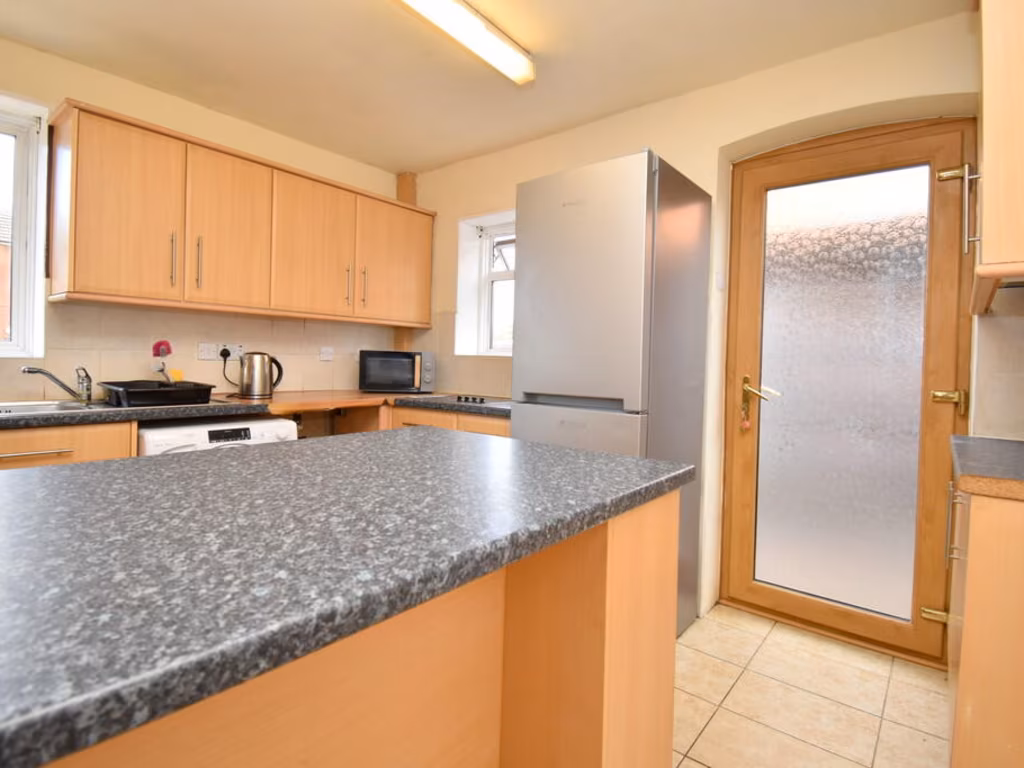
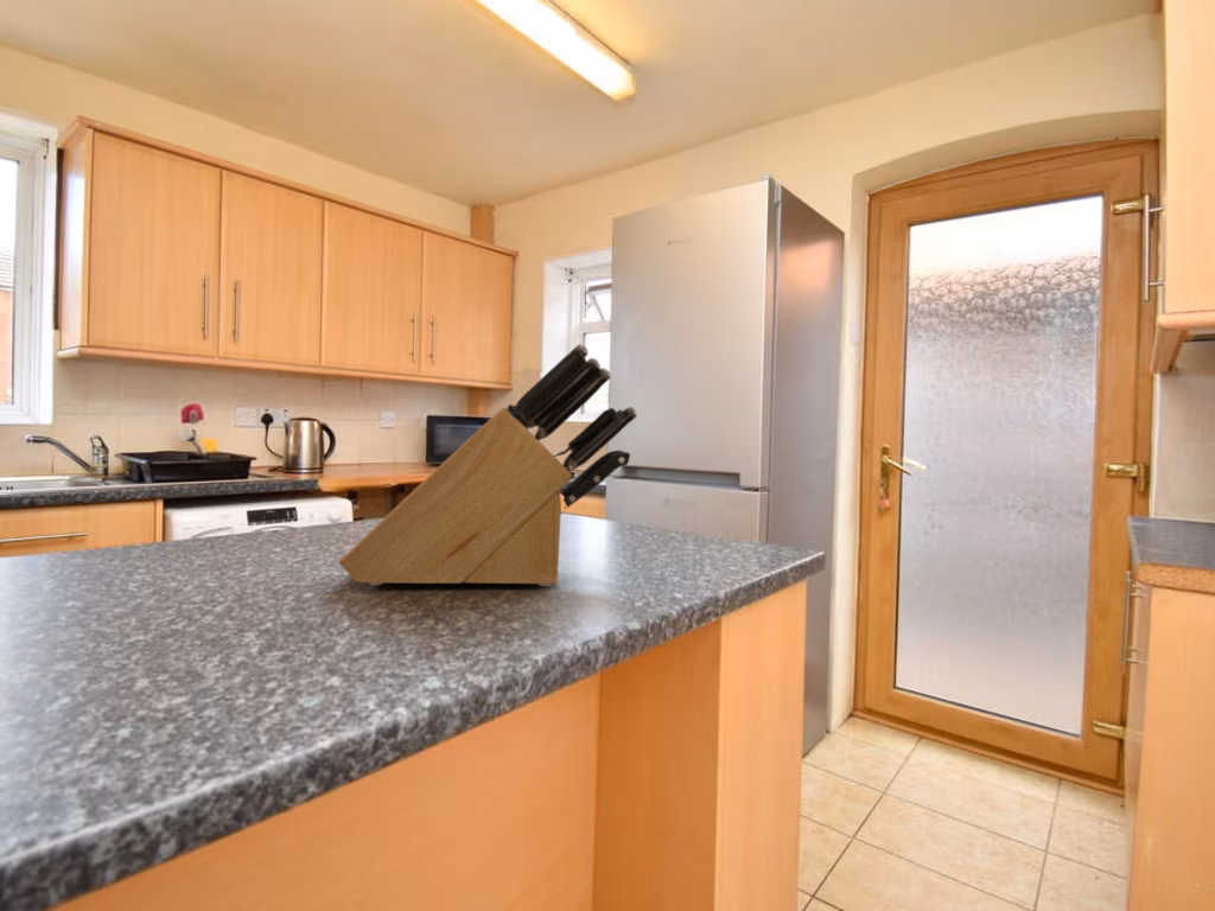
+ knife block (495, 458)
